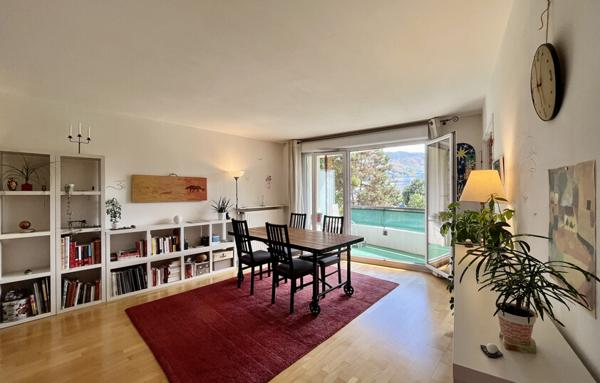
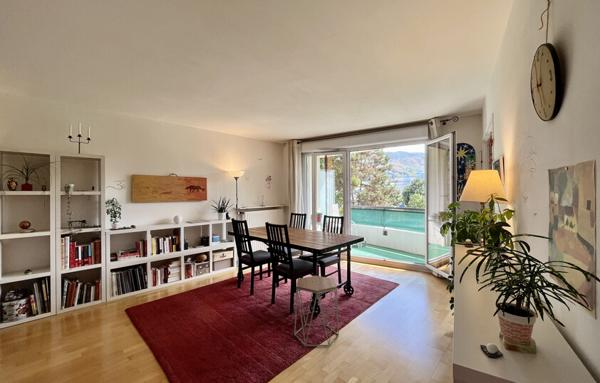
+ side table (313, 308)
